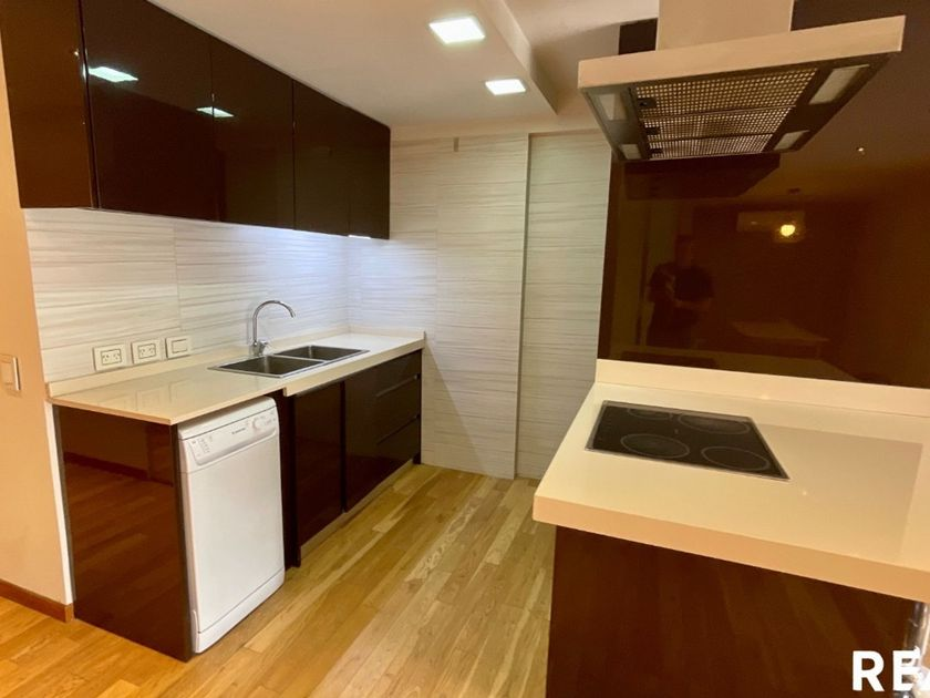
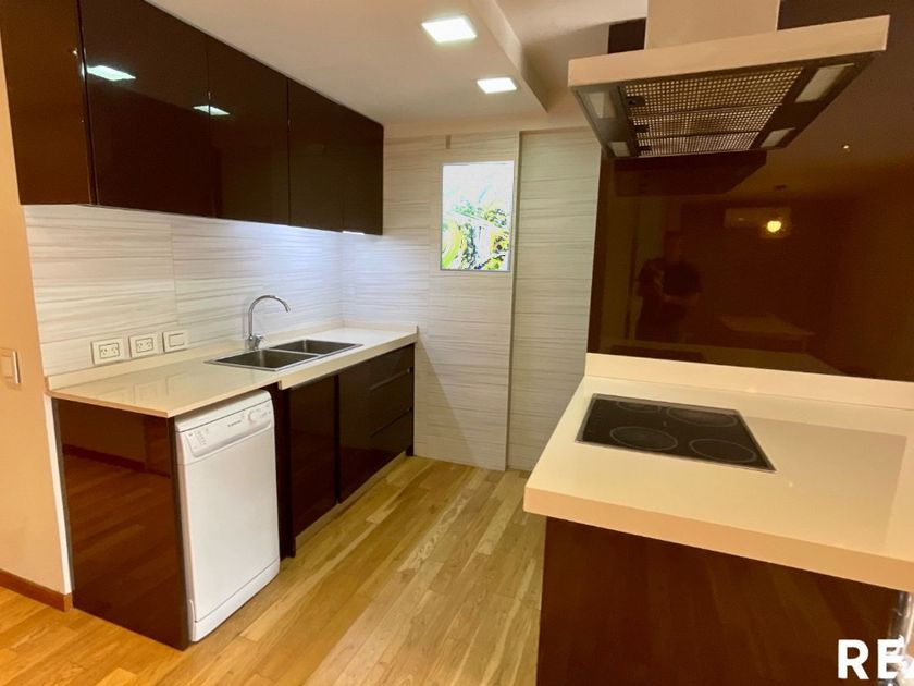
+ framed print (475, 218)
